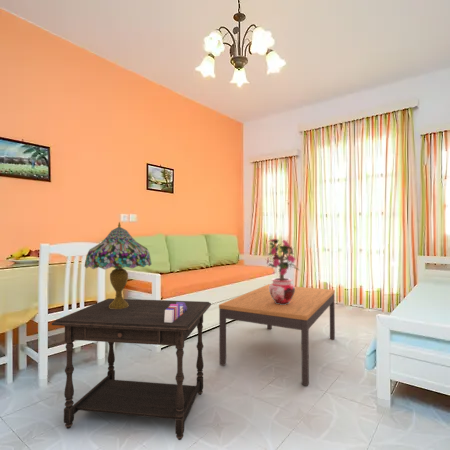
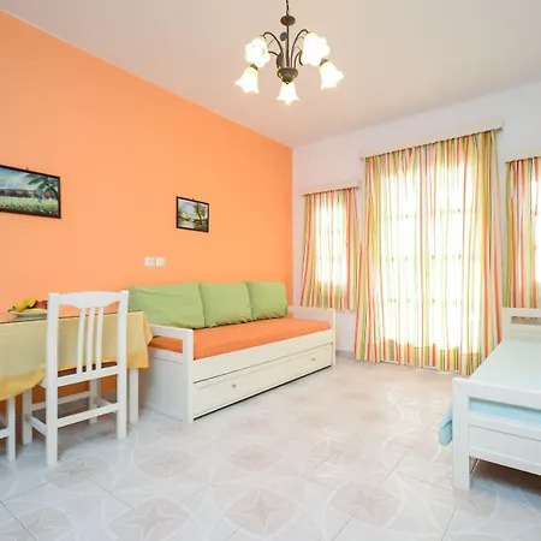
- side table (140, 343)
- books (176, 309)
- coffee table (283, 323)
- potted flower (283, 269)
- table lamp (119, 263)
